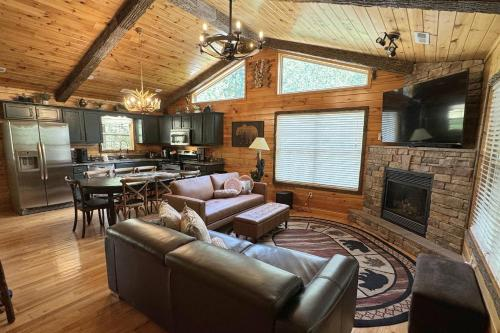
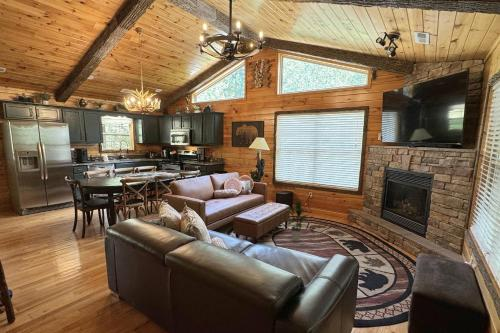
+ indoor plant (297, 221)
